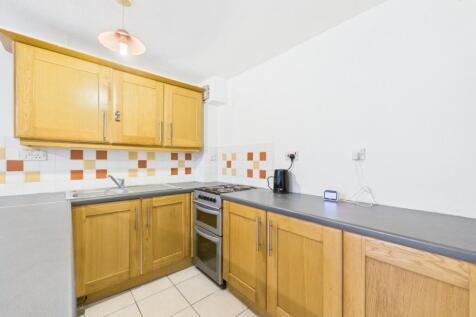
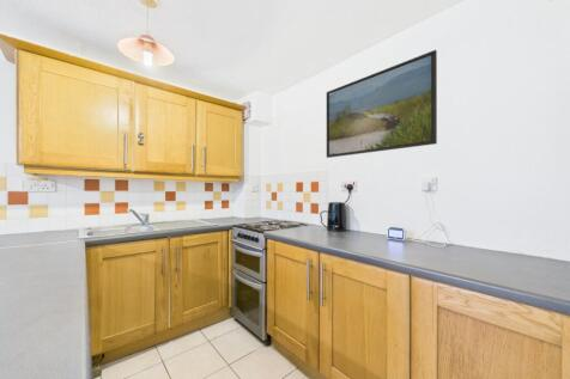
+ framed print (371, 112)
